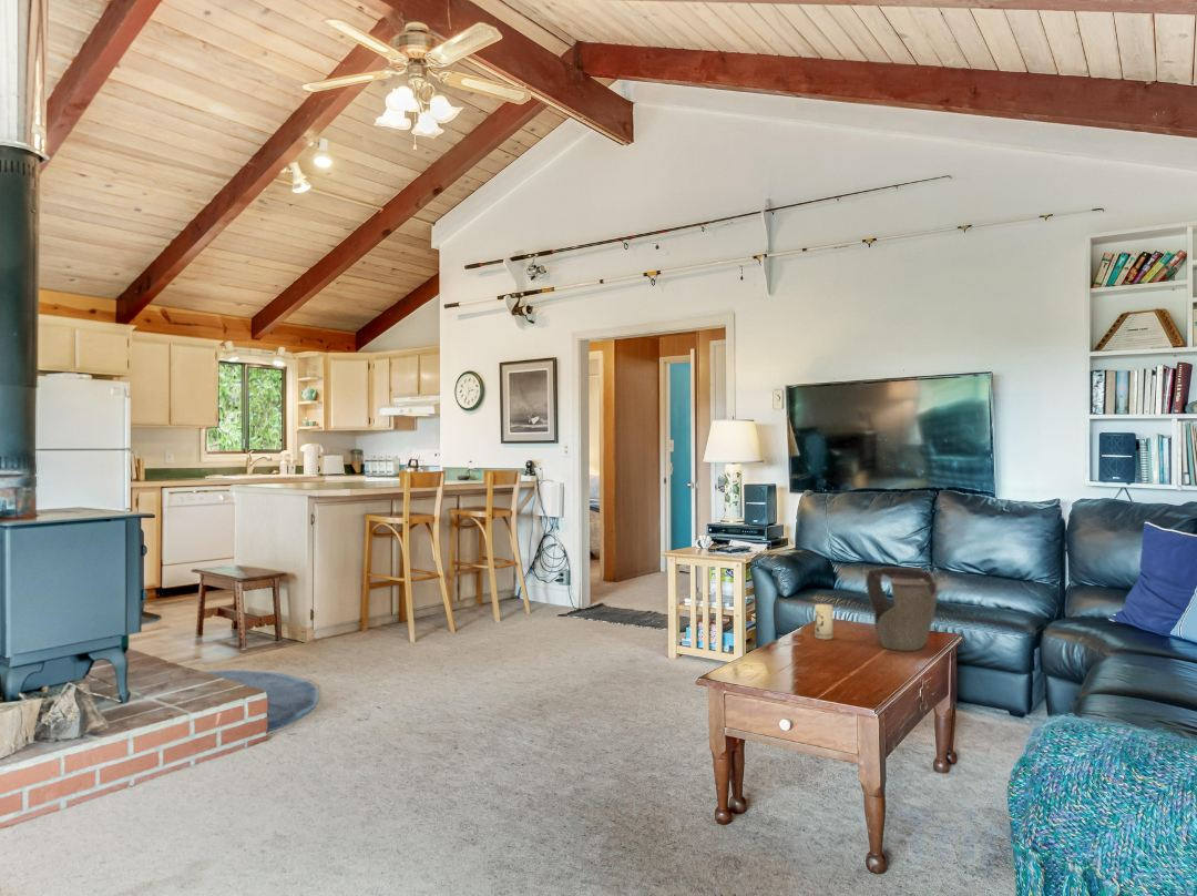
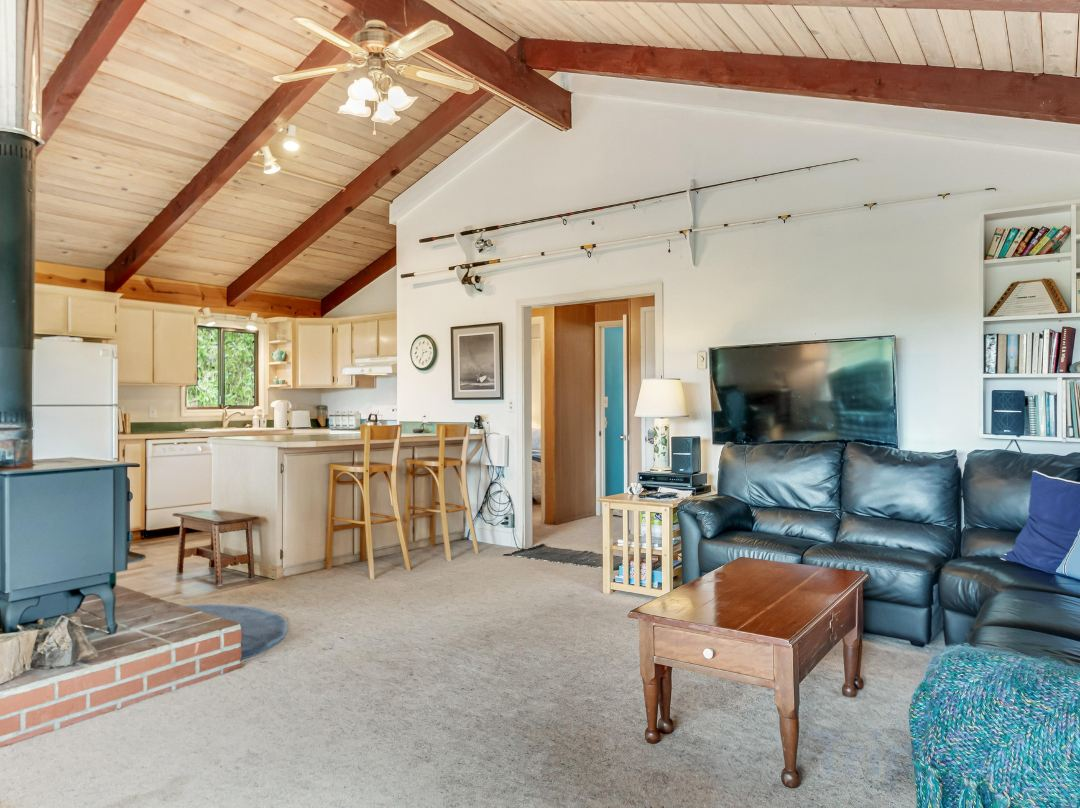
- candle (823, 621)
- decorative bowl (903, 608)
